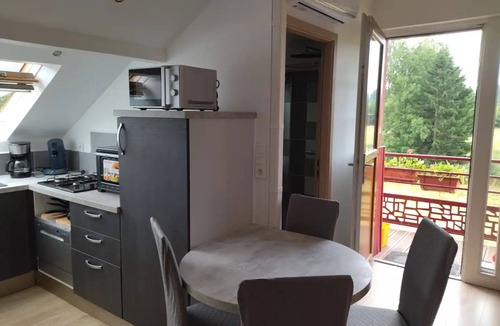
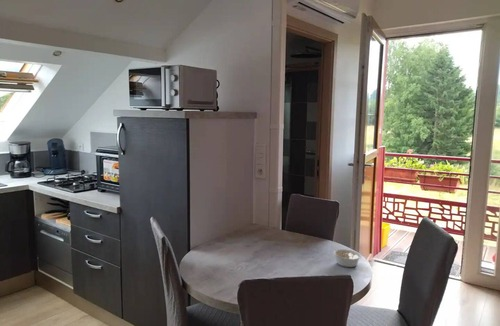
+ legume (347, 258)
